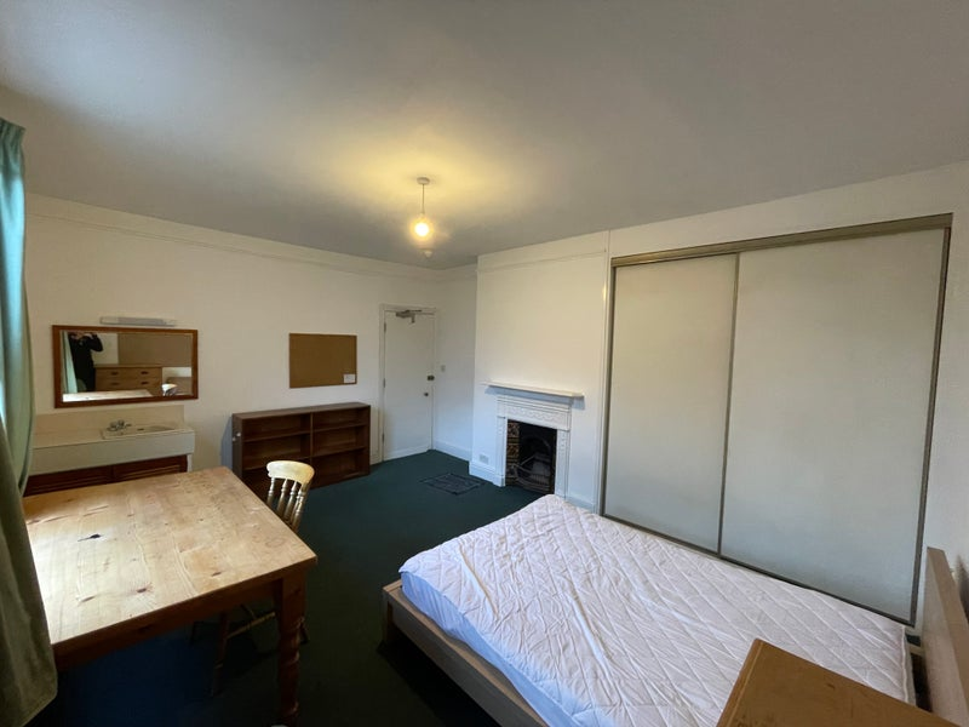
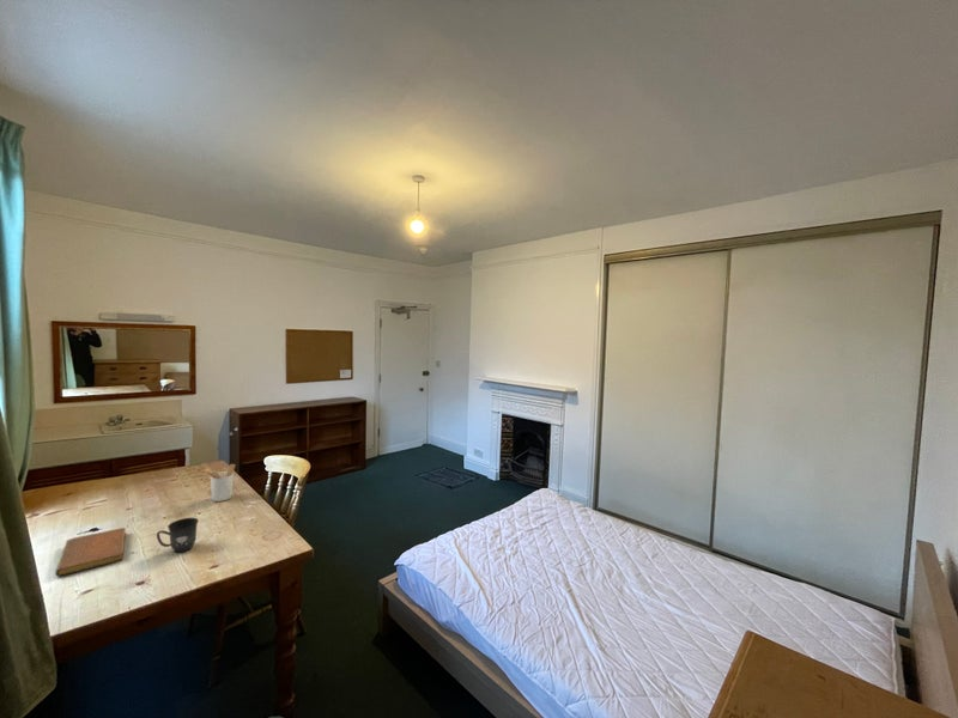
+ utensil holder (218, 482)
+ notebook (93, 549)
+ mug (177, 536)
